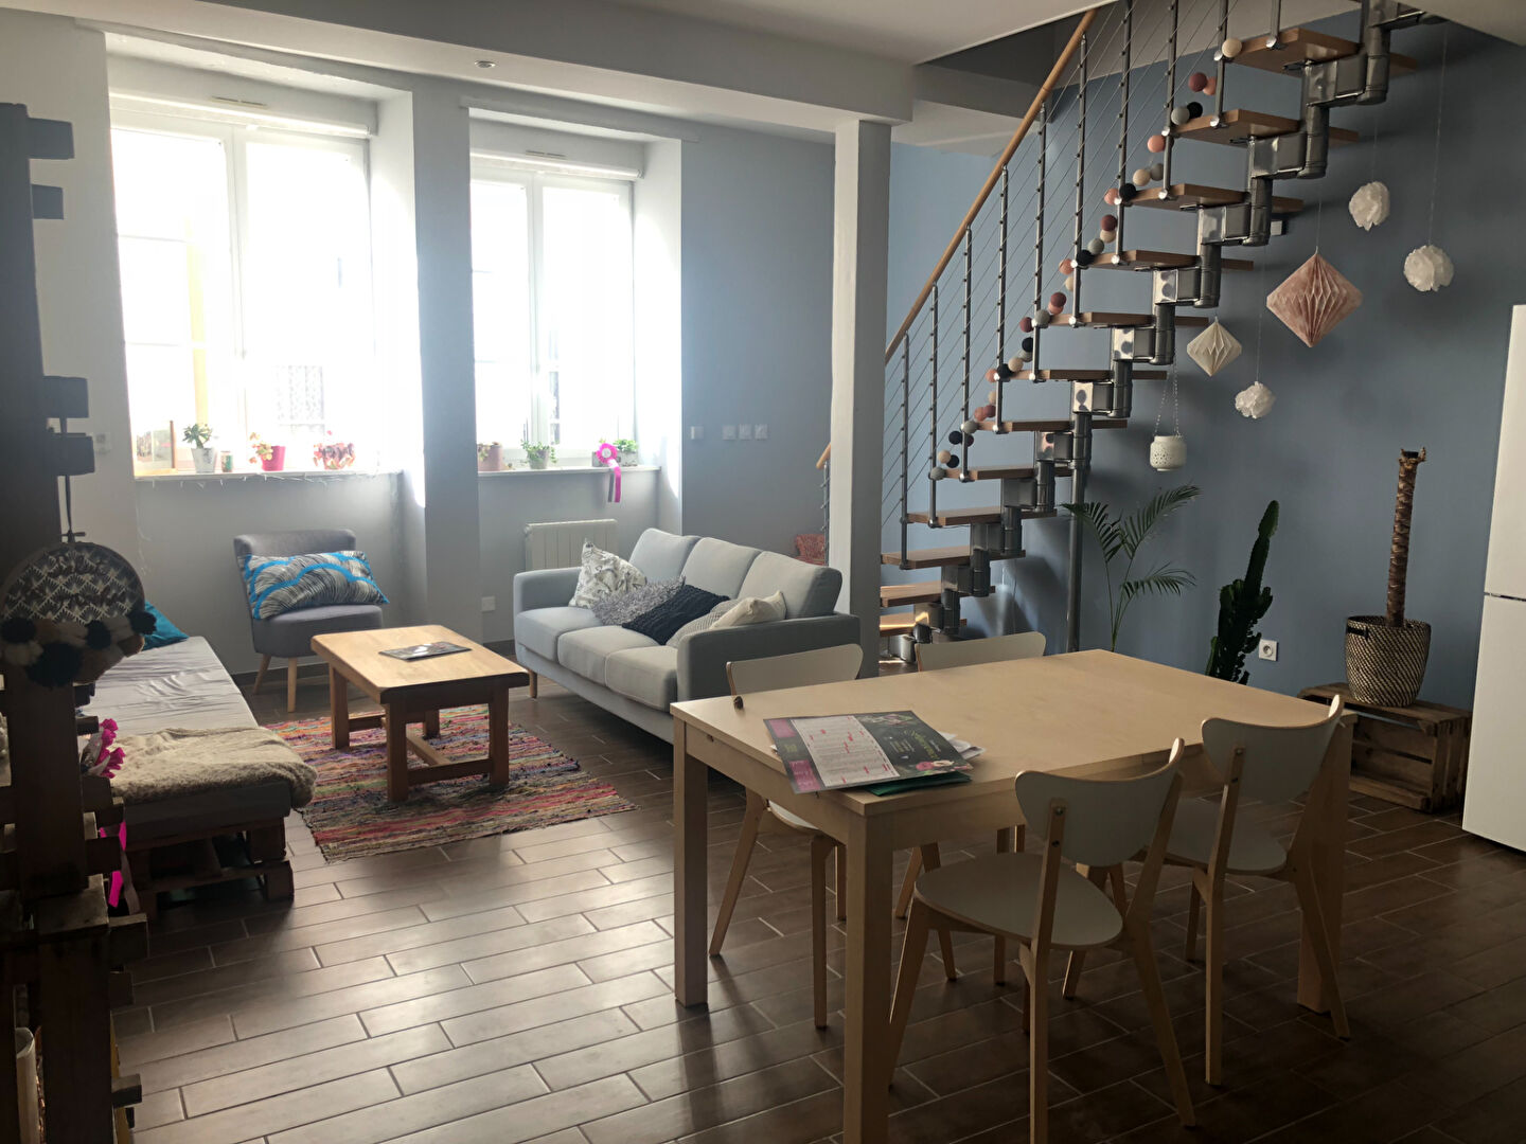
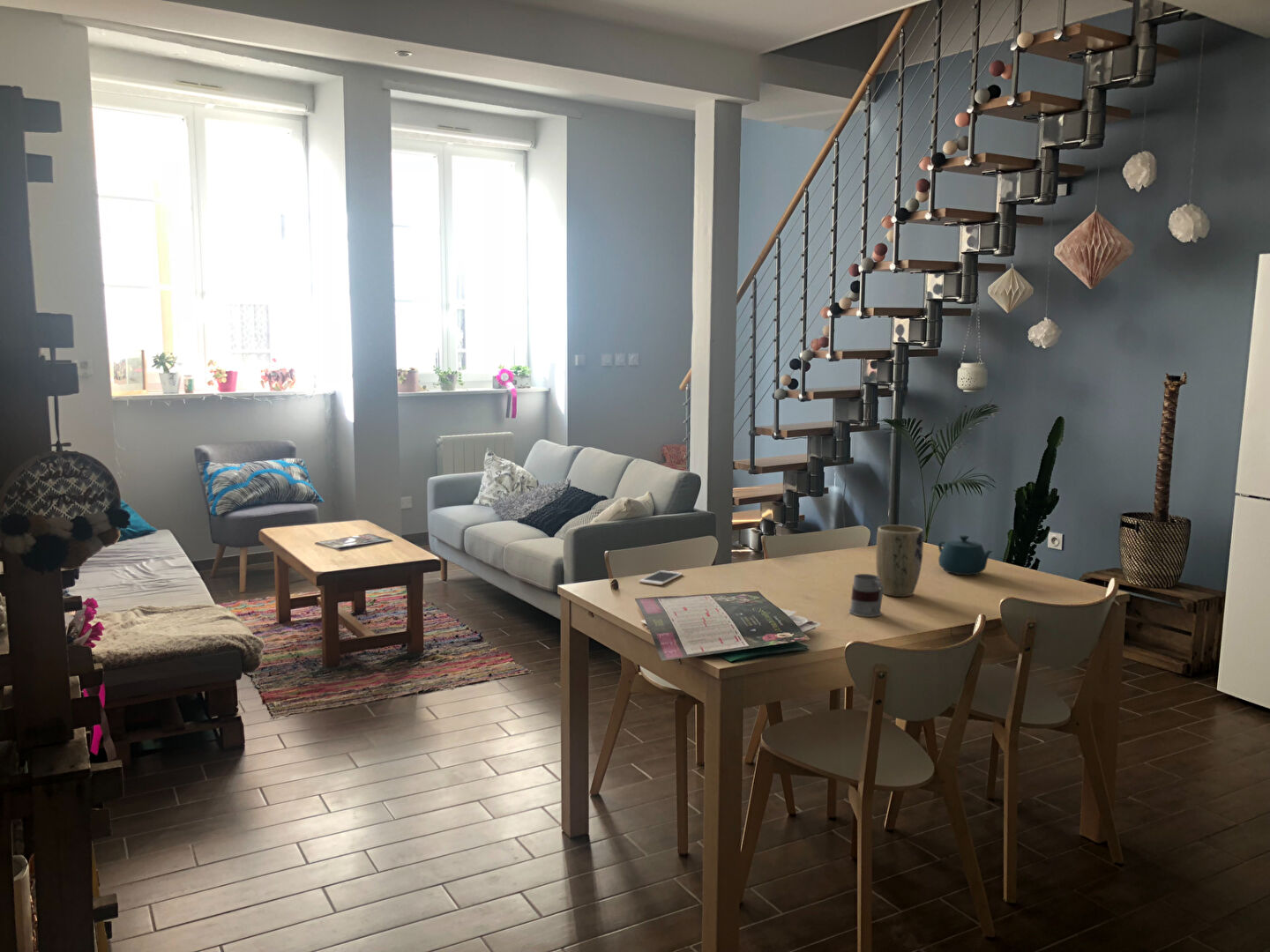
+ cell phone (661, 577)
+ plant pot (899, 561)
+ mug (869, 596)
+ teapot (964, 554)
